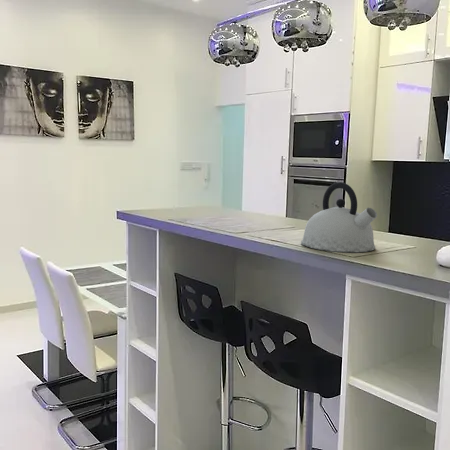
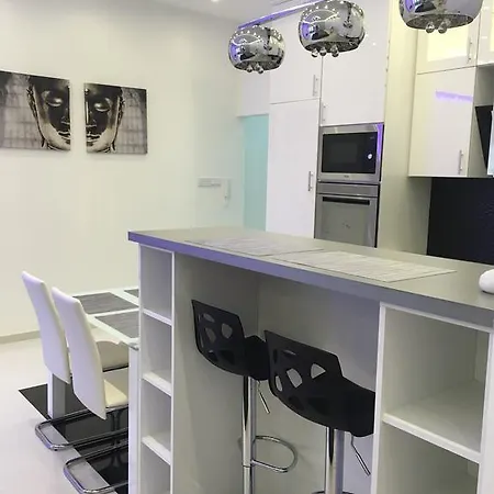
- kettle (342, 214)
